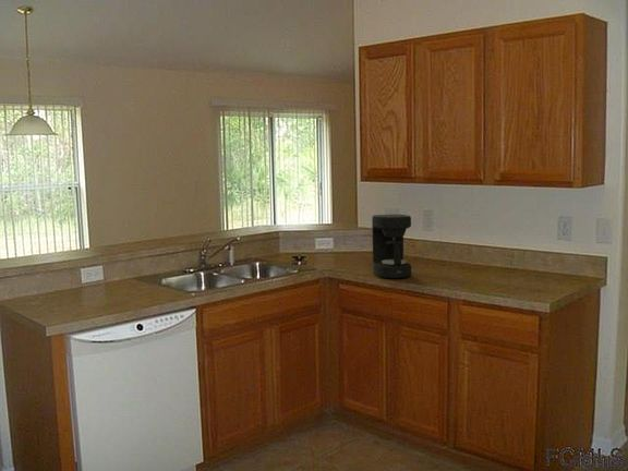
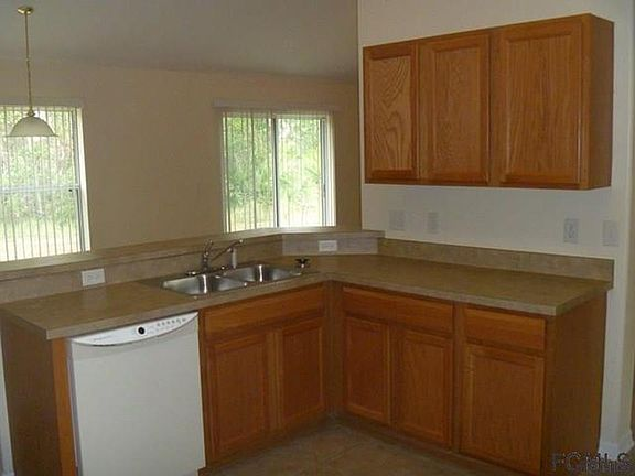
- coffee maker (392, 245)
